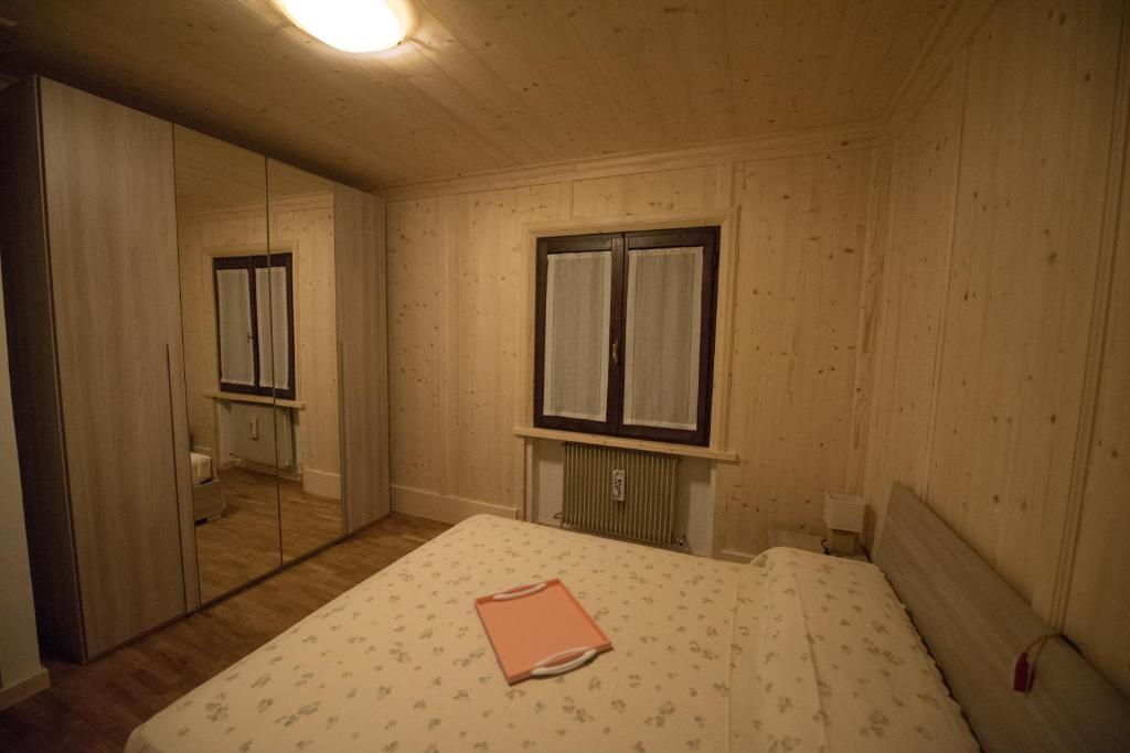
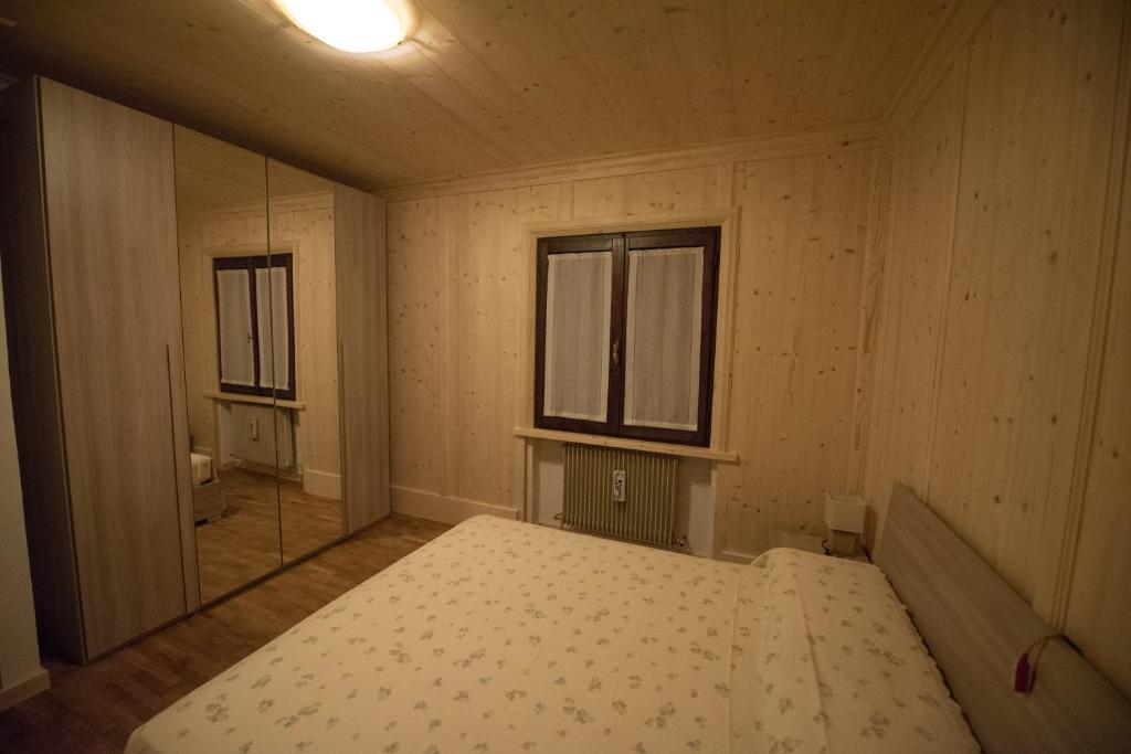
- serving tray (537, 622)
